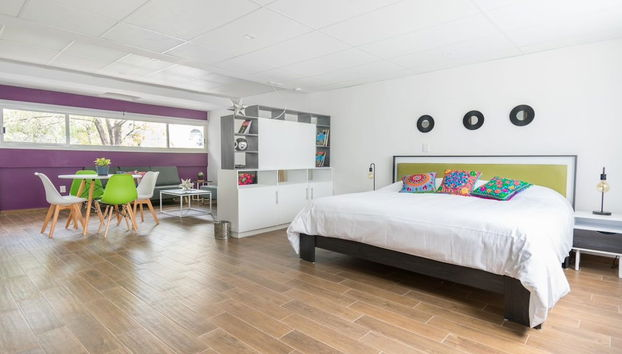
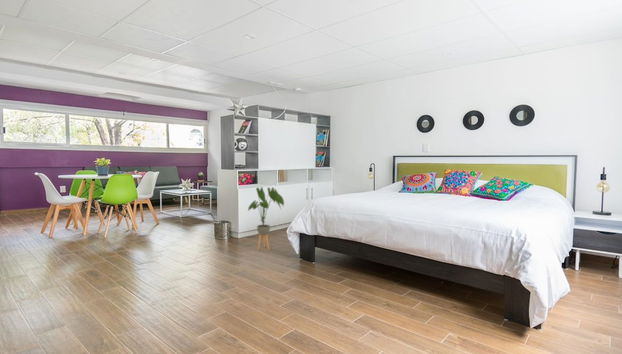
+ house plant (265, 216)
